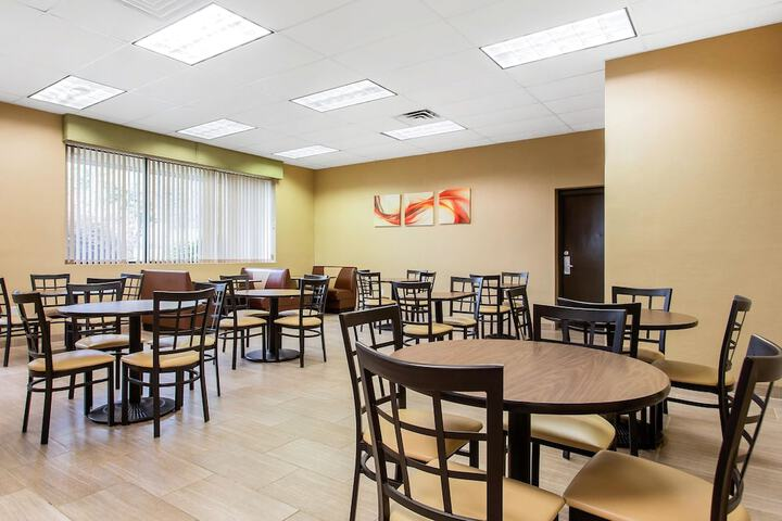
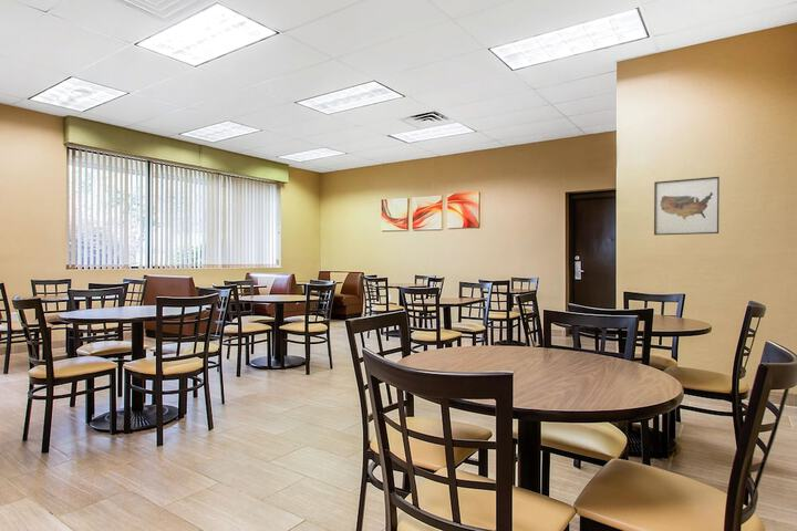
+ wall art (685, 207)
